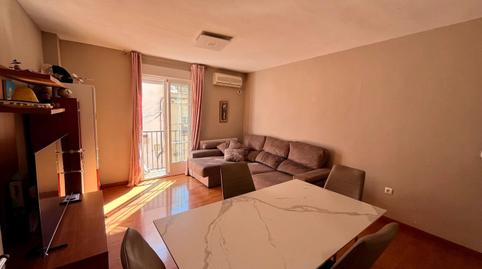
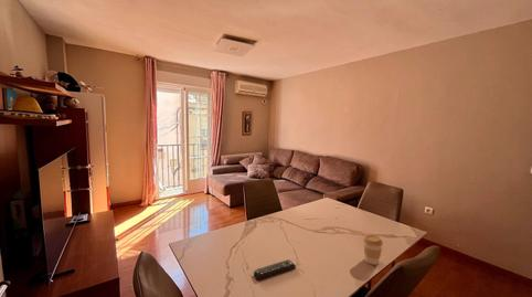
+ coffee cup (372, 248)
+ remote control (275, 268)
